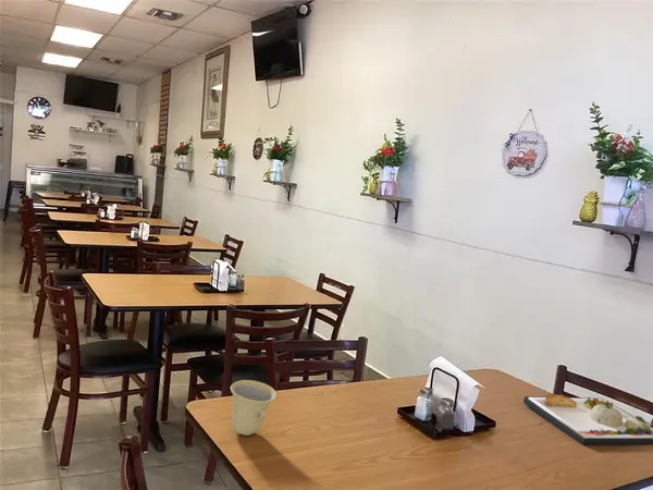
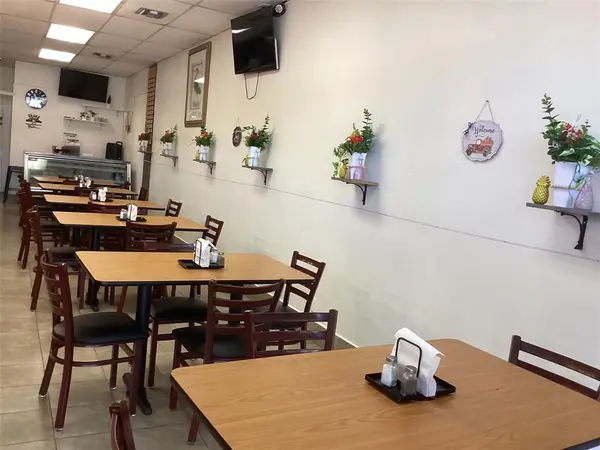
- dinner plate (594, 412)
- cup (251, 409)
